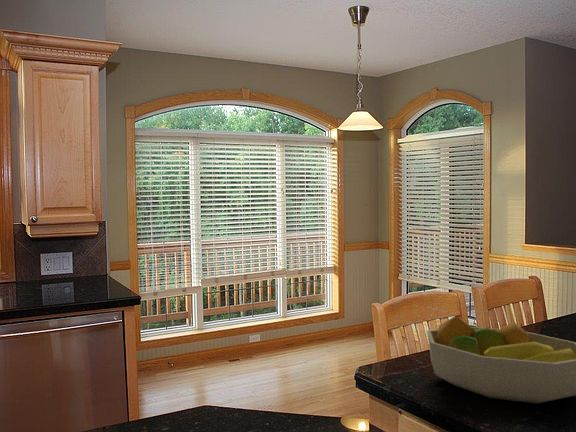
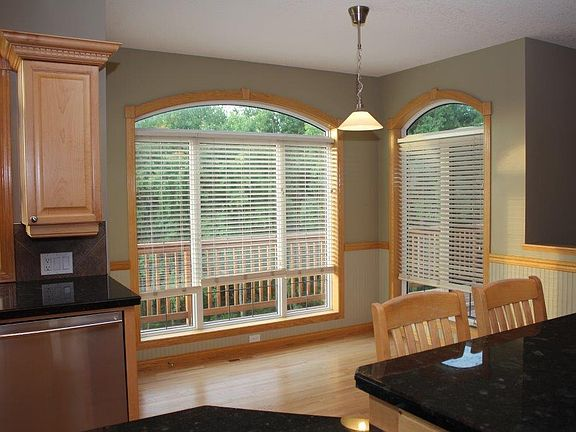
- fruit bowl (503, 354)
